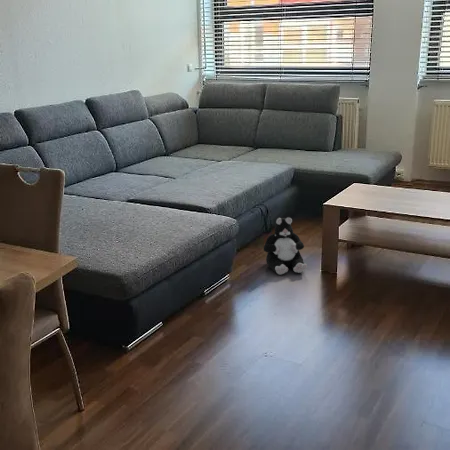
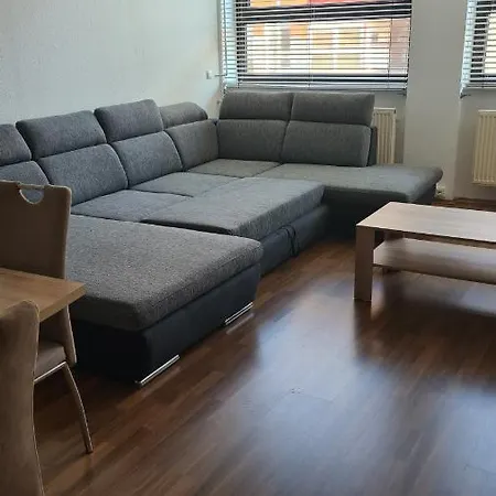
- plush toy (284, 243)
